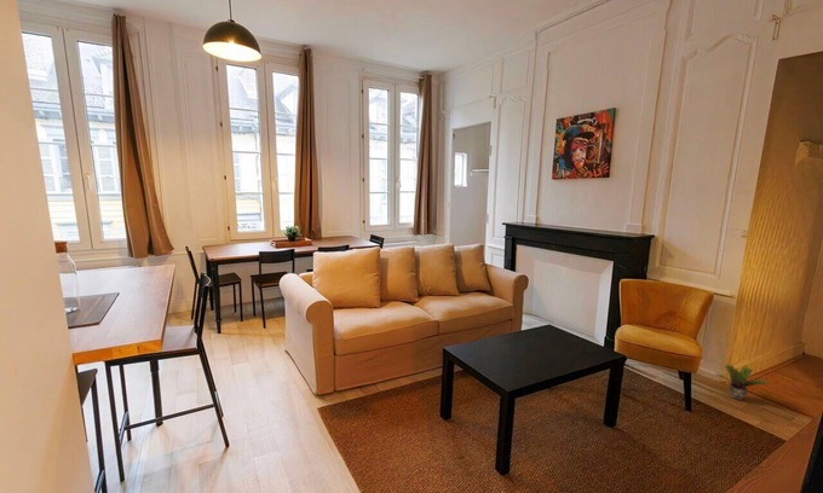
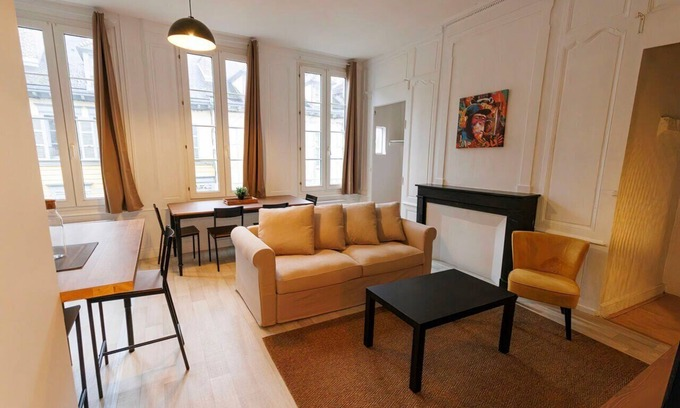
- potted plant (739, 383)
